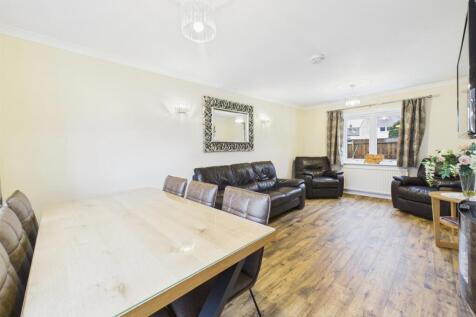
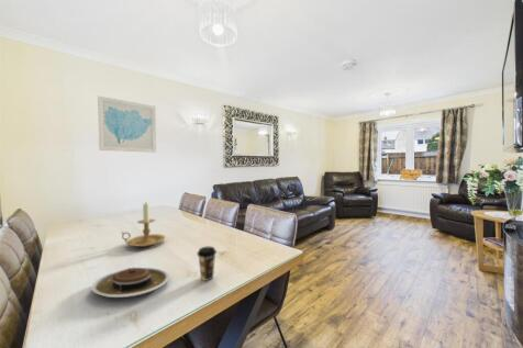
+ coffee cup (207, 262)
+ plate (132, 279)
+ candle holder (146, 223)
+ wall art (129, 126)
